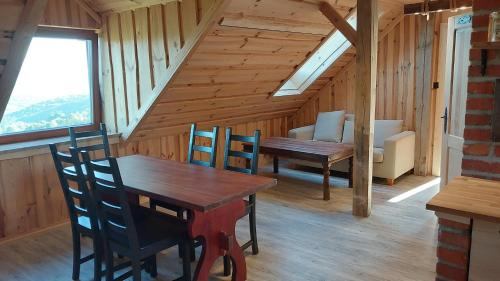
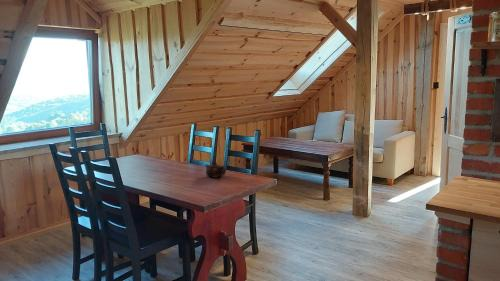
+ teapot (215, 168)
